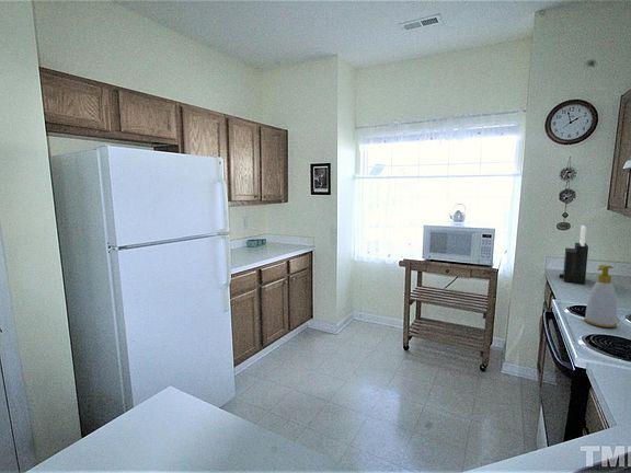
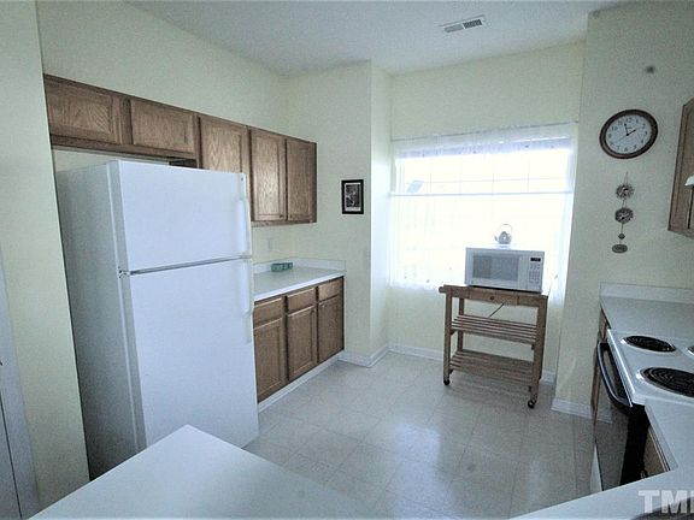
- knife block (573, 253)
- soap bottle (603, 295)
